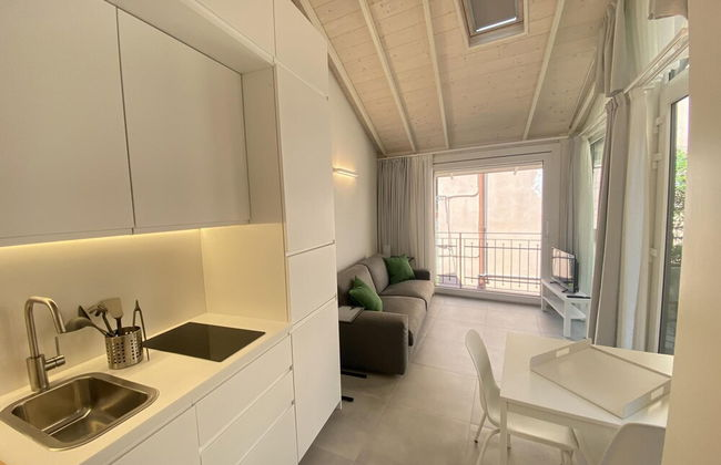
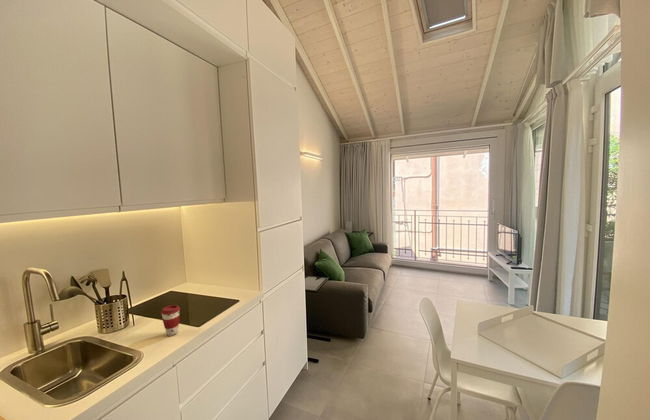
+ coffee cup (171, 320)
